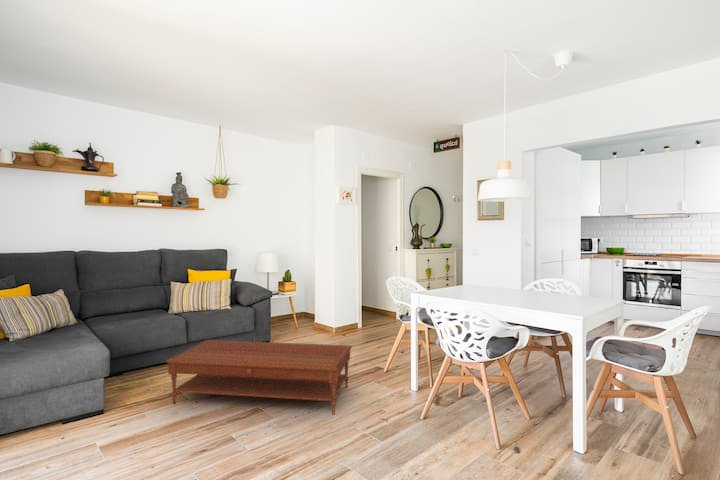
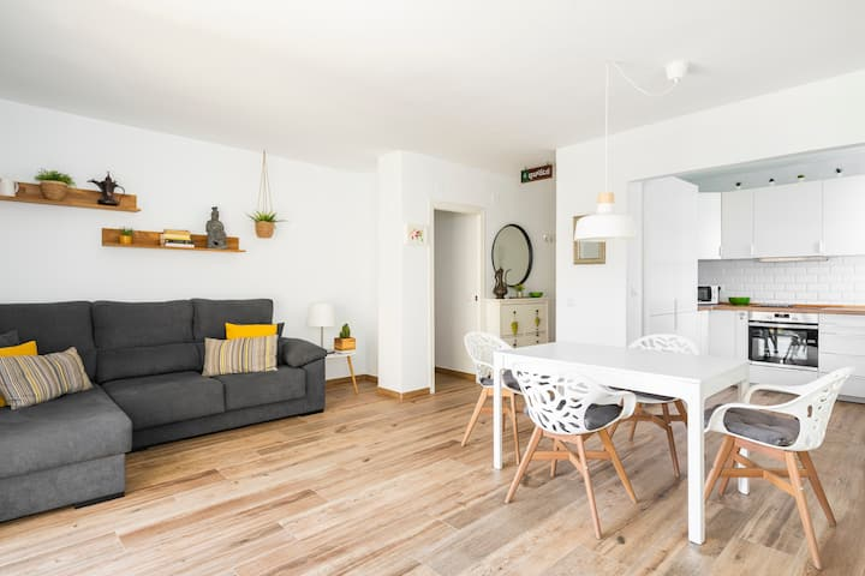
- coffee table (264, 373)
